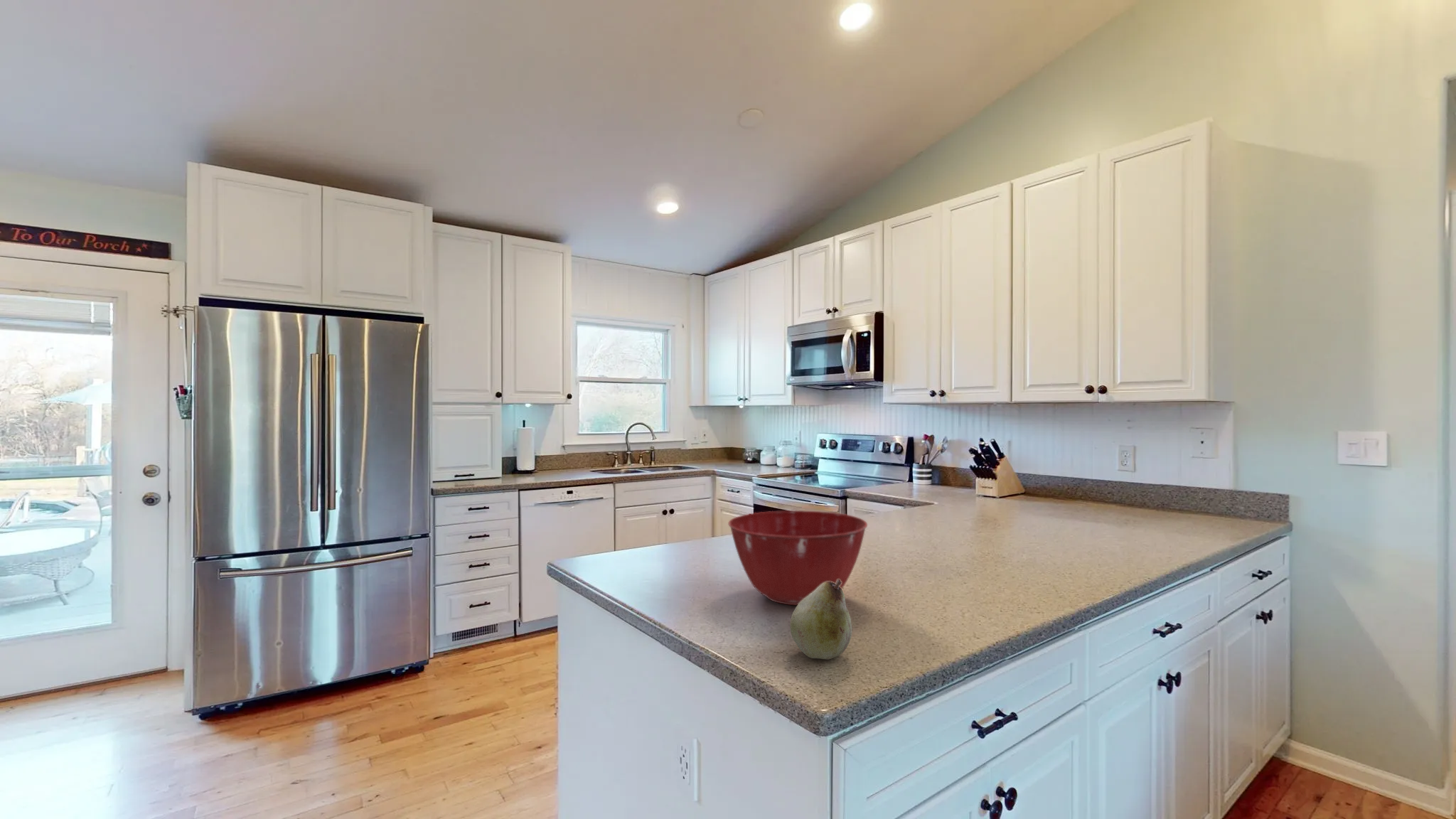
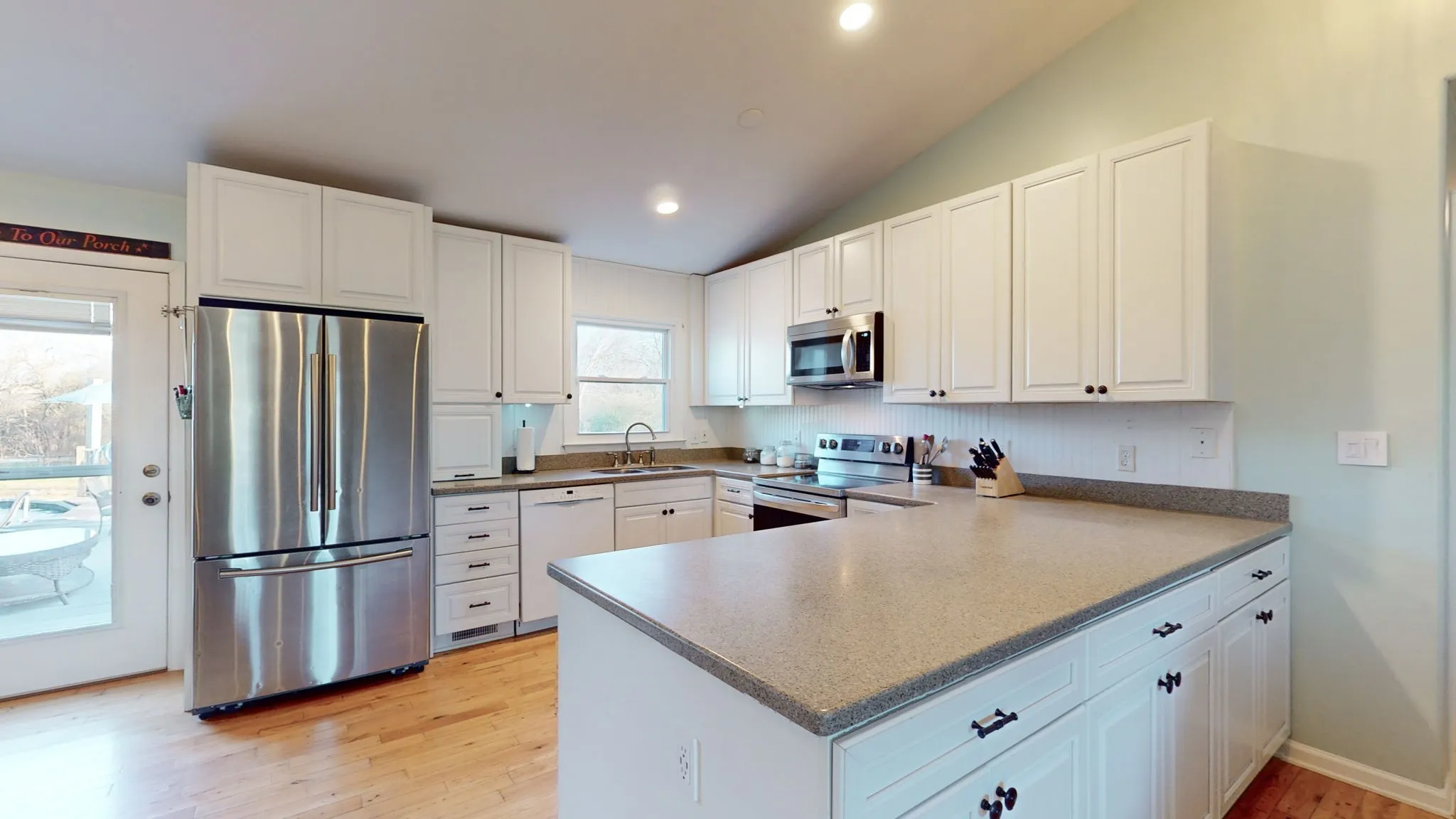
- fruit (820, 616)
- mixing bowl (796, 557)
